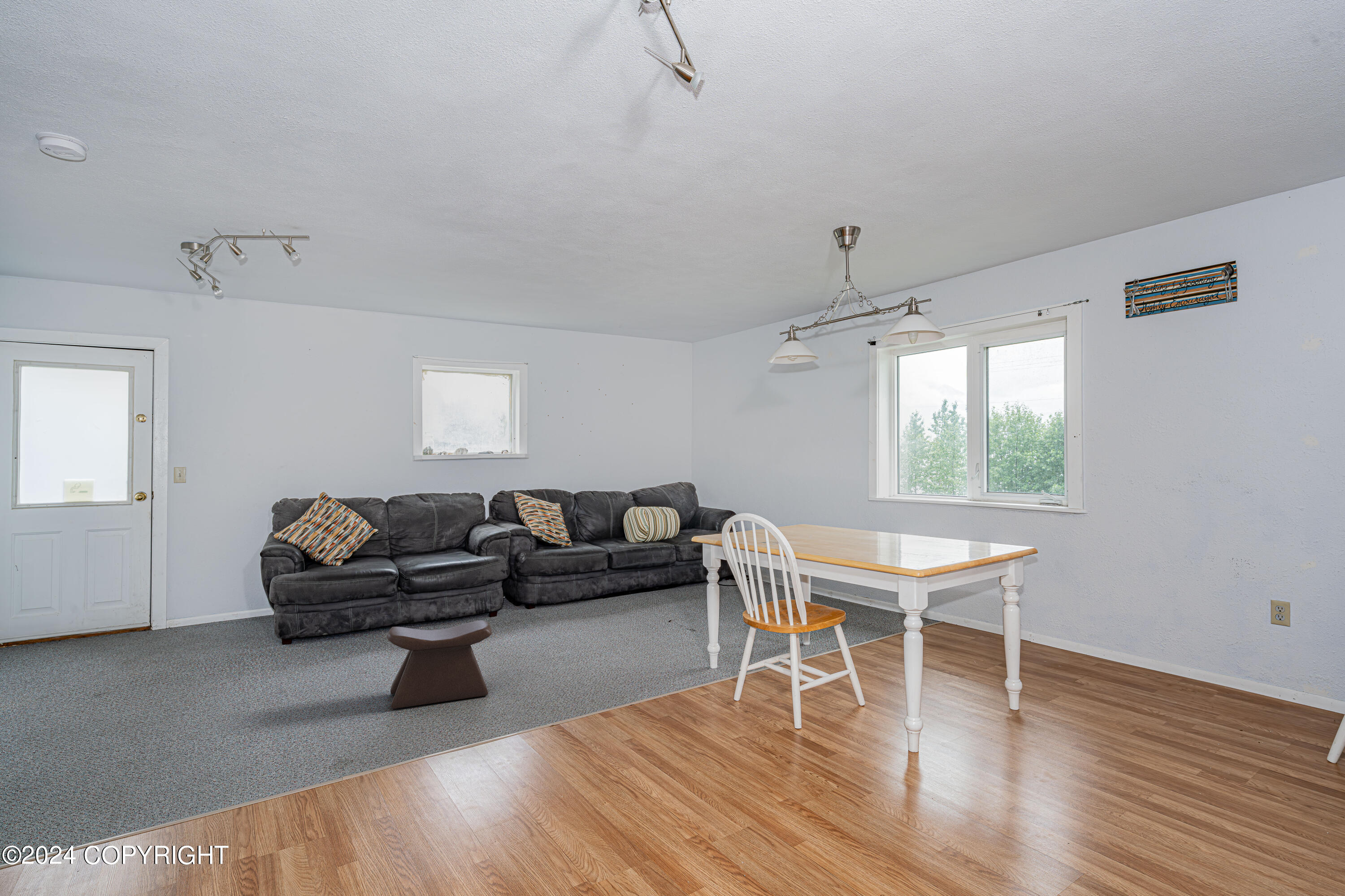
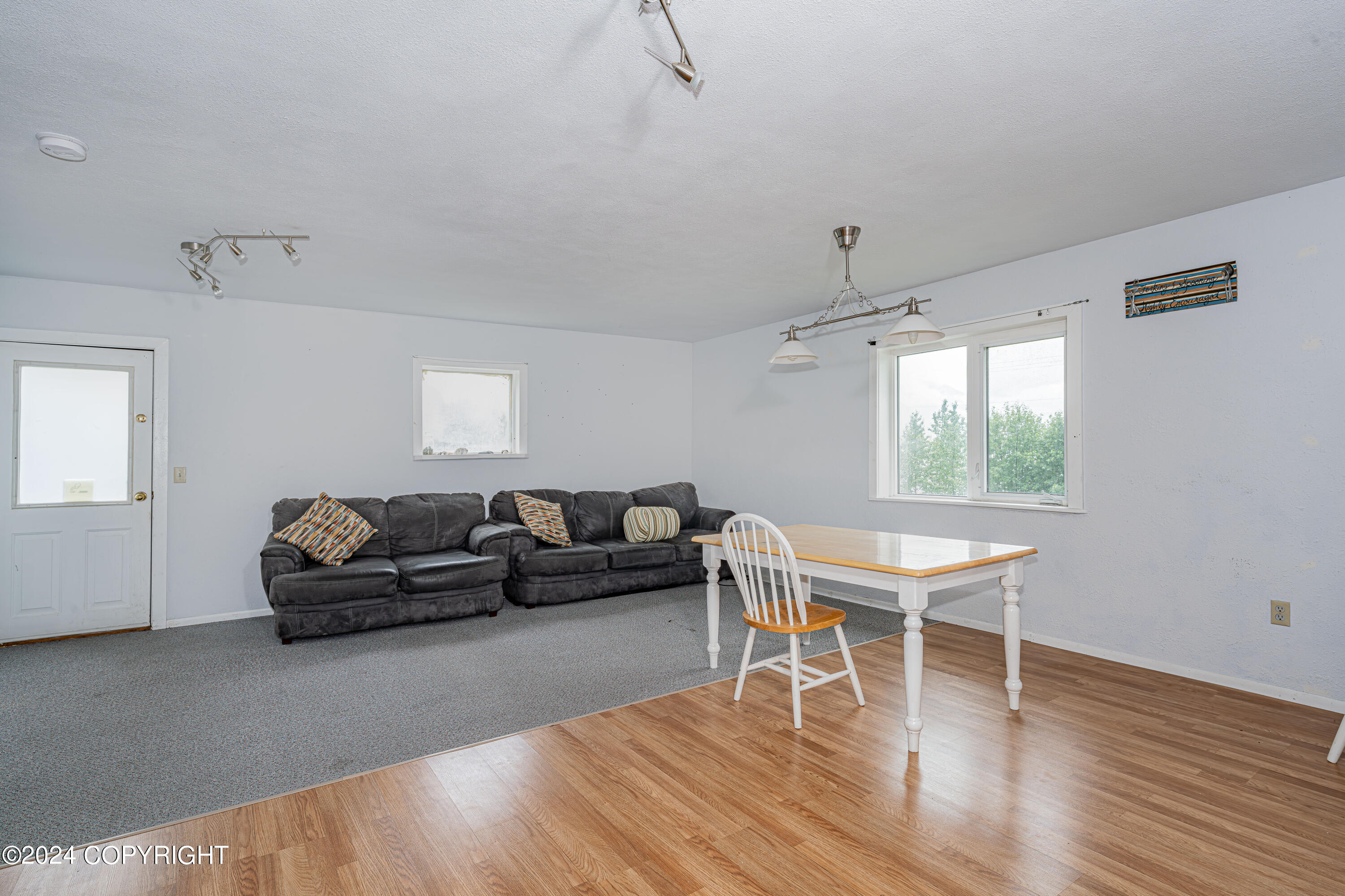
- stool (440, 660)
